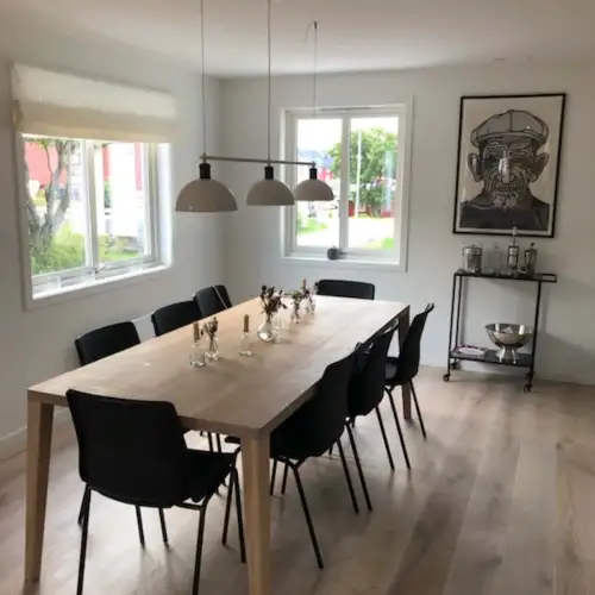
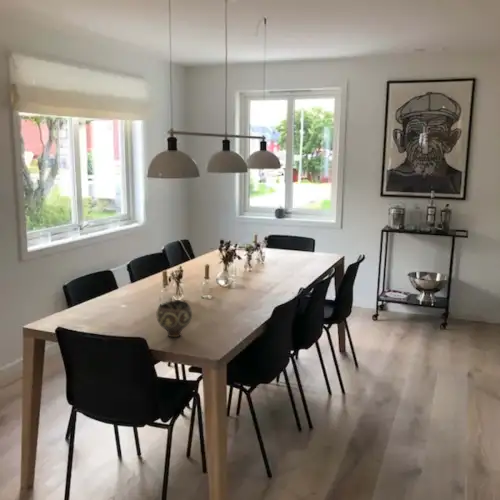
+ bowl (174, 319)
